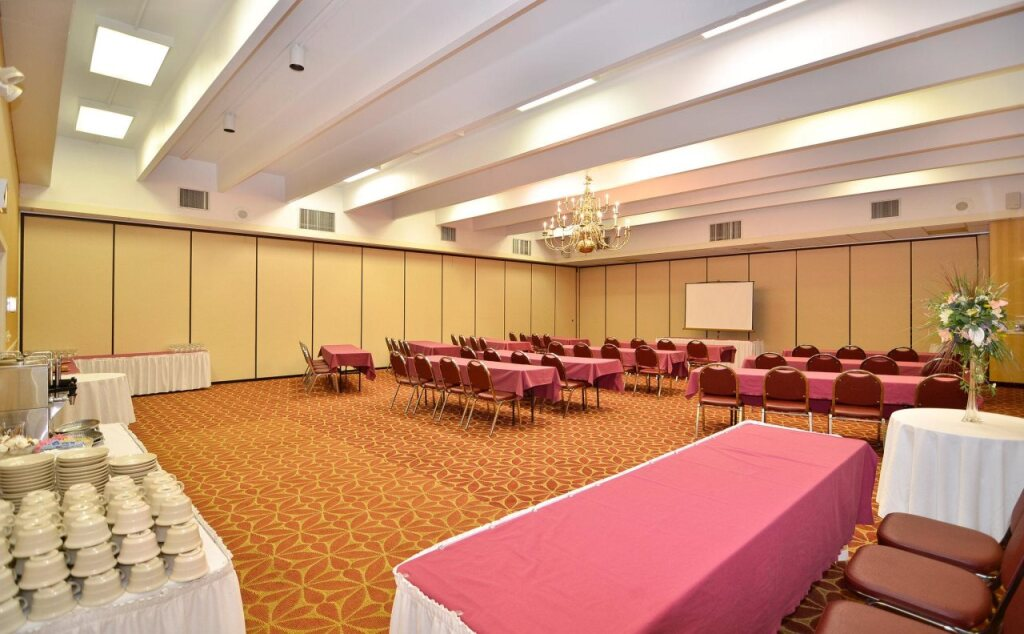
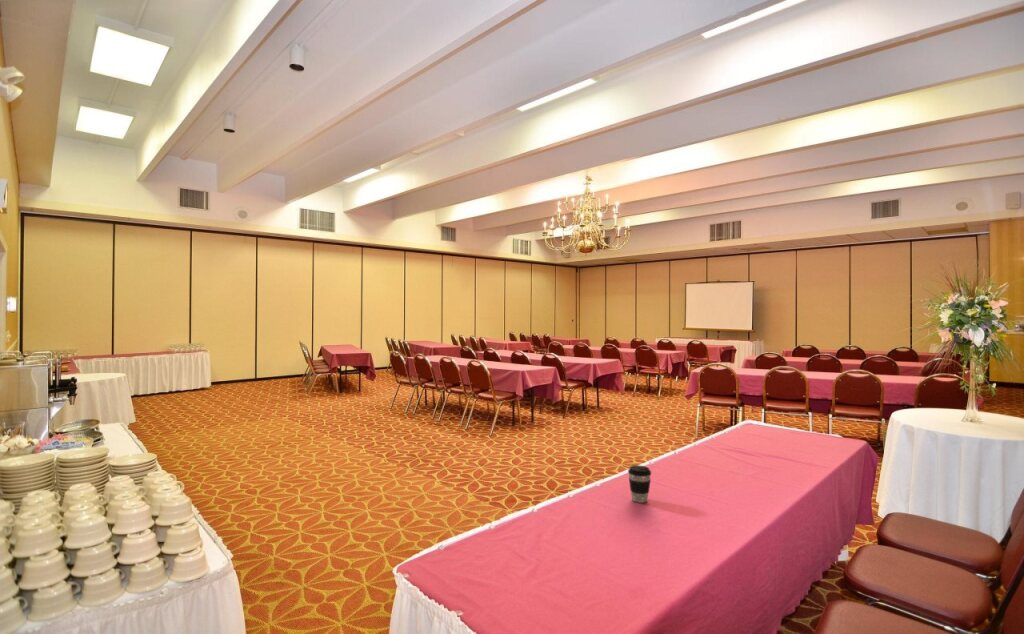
+ coffee cup (639, 484)
